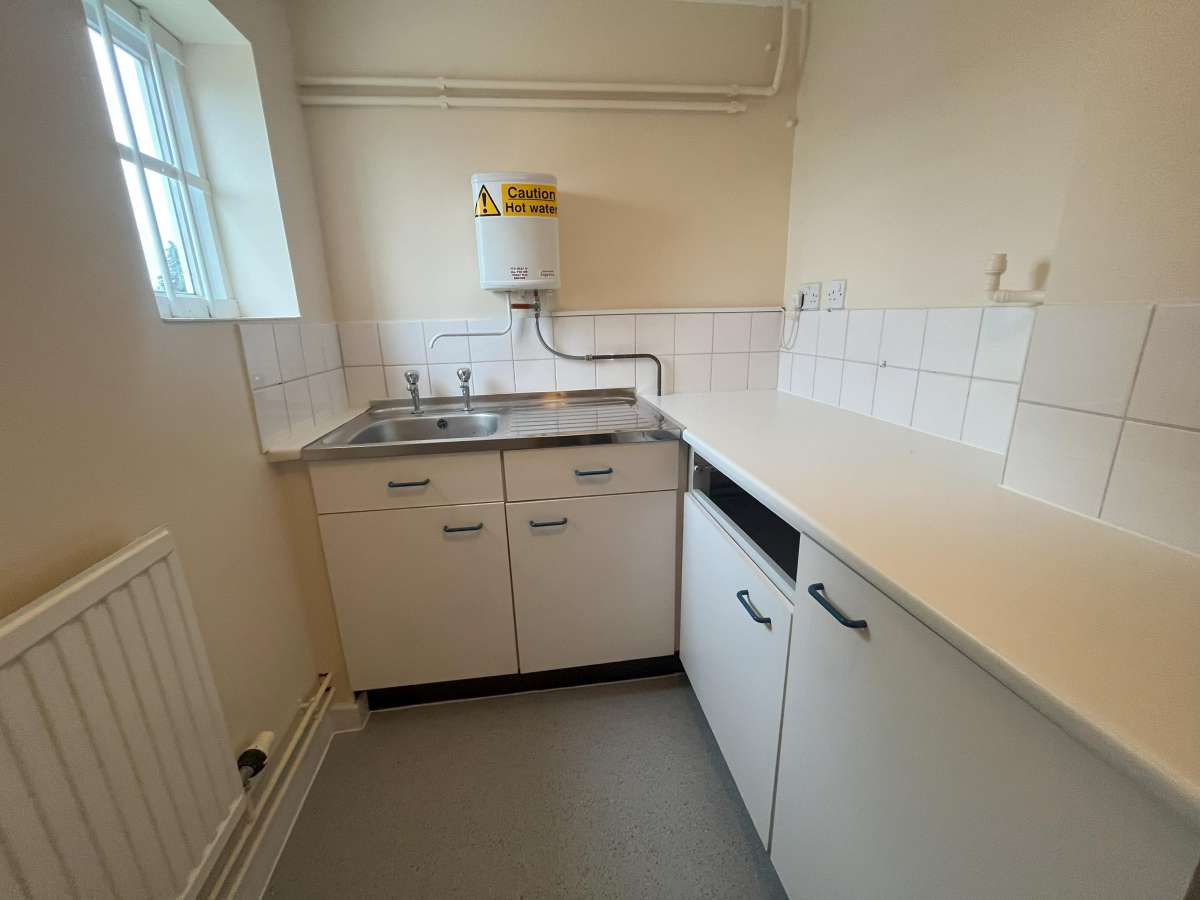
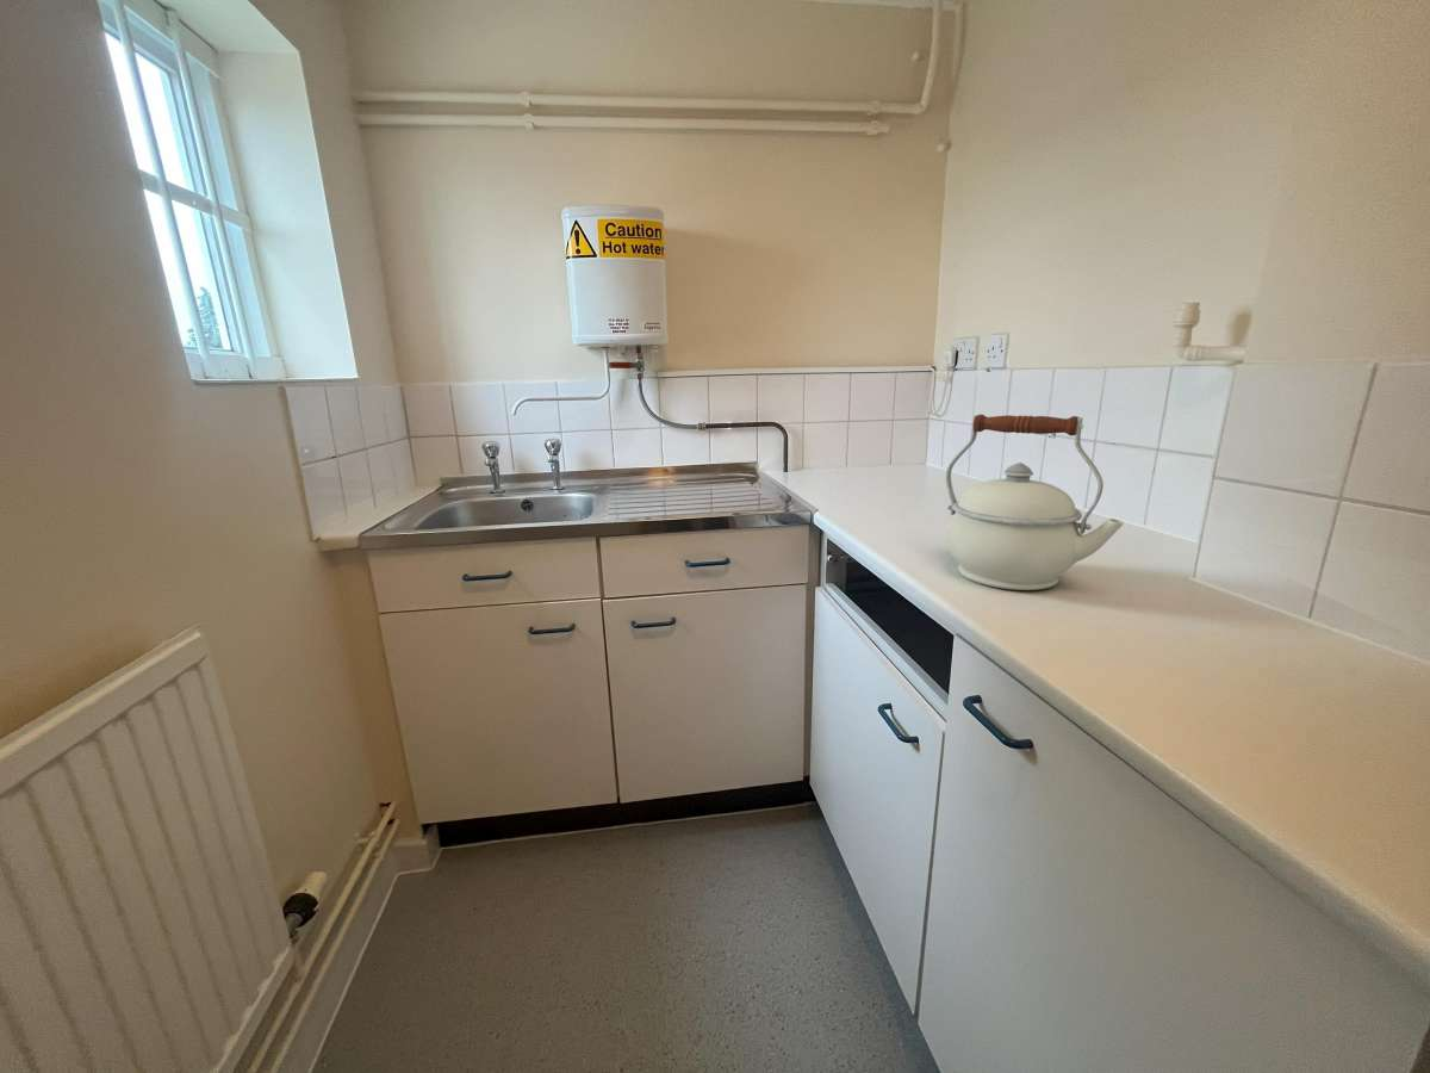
+ kettle (1026, 500)
